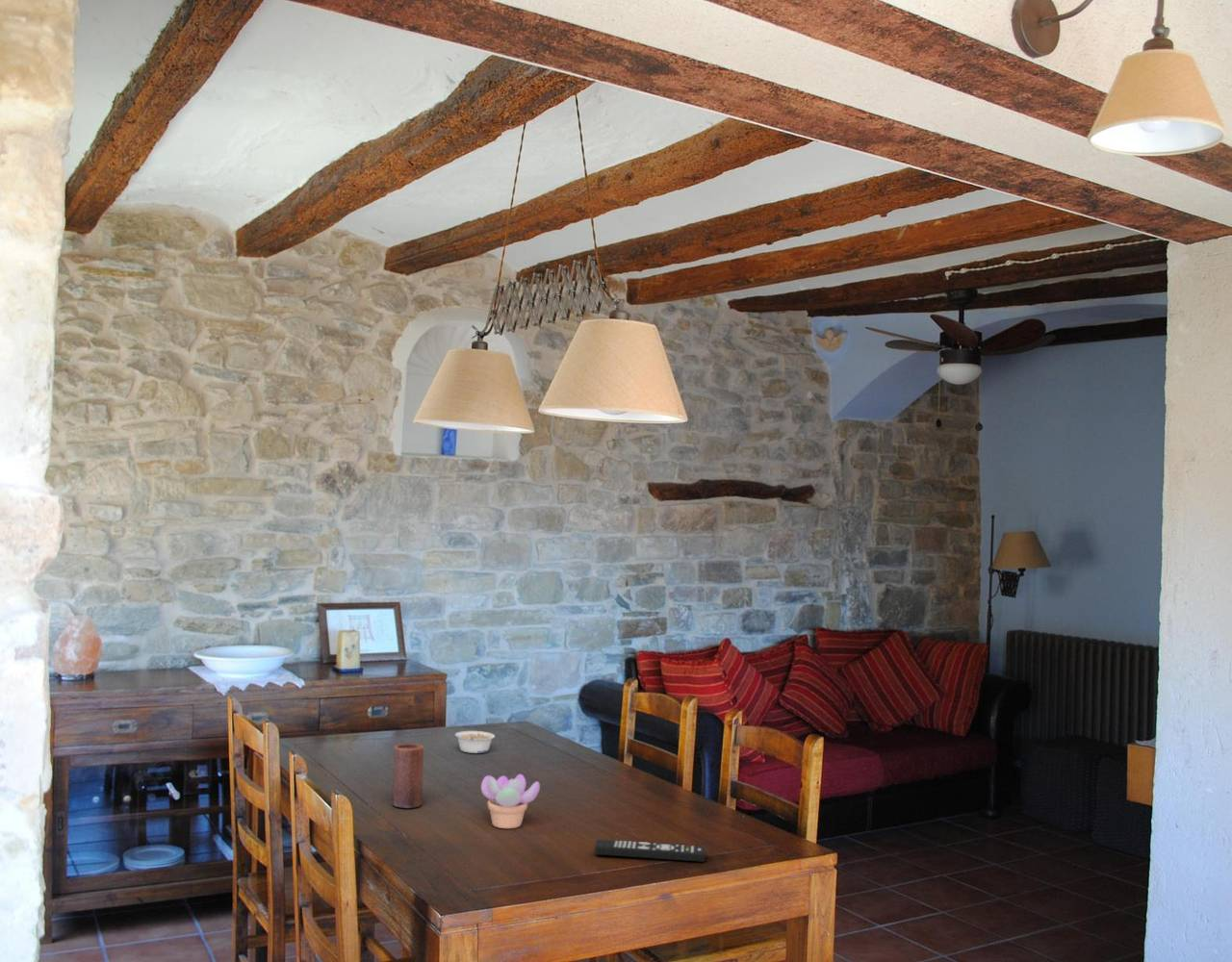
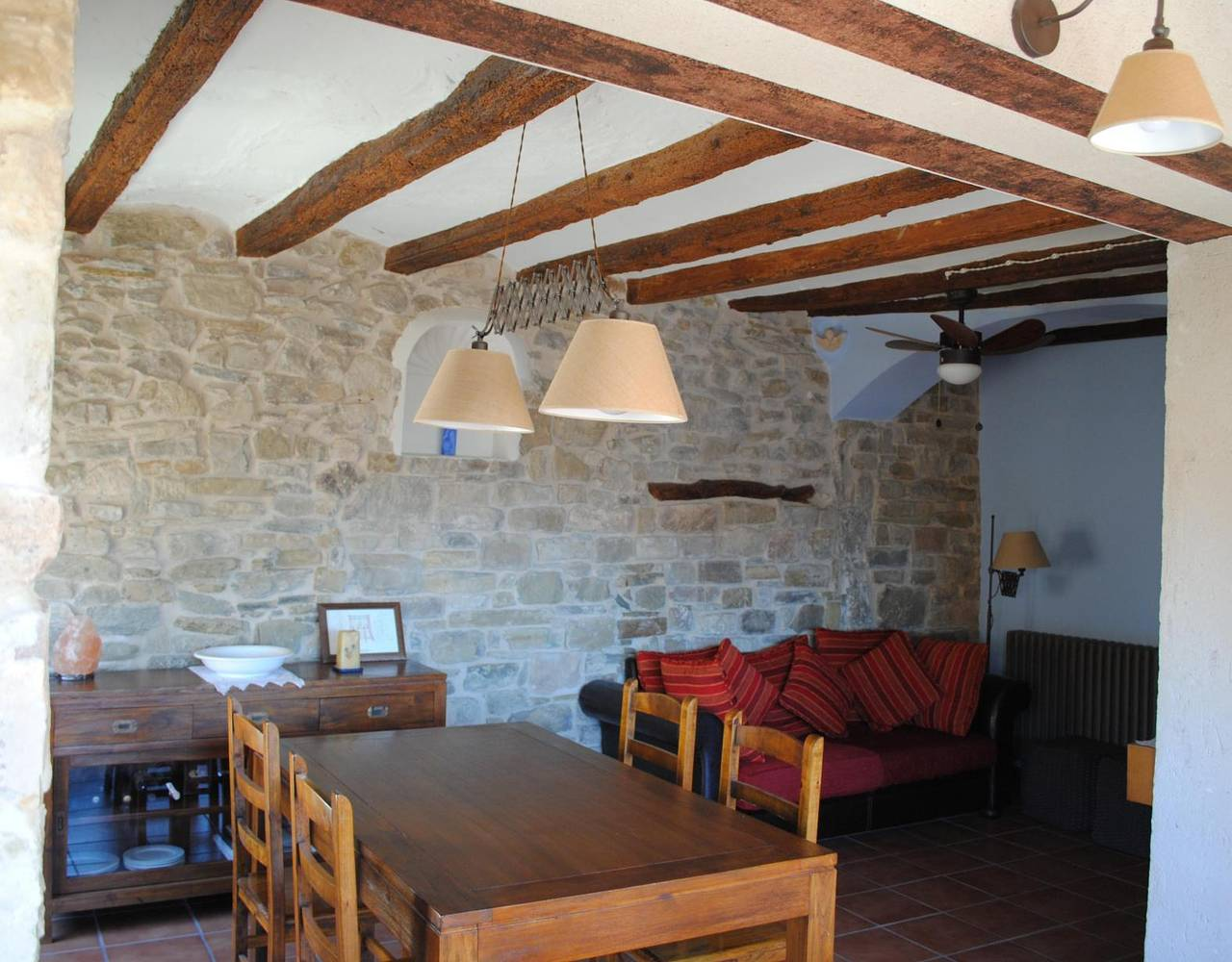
- candle (408, 775)
- remote control (650, 850)
- legume (475, 741)
- succulent plant (509, 800)
